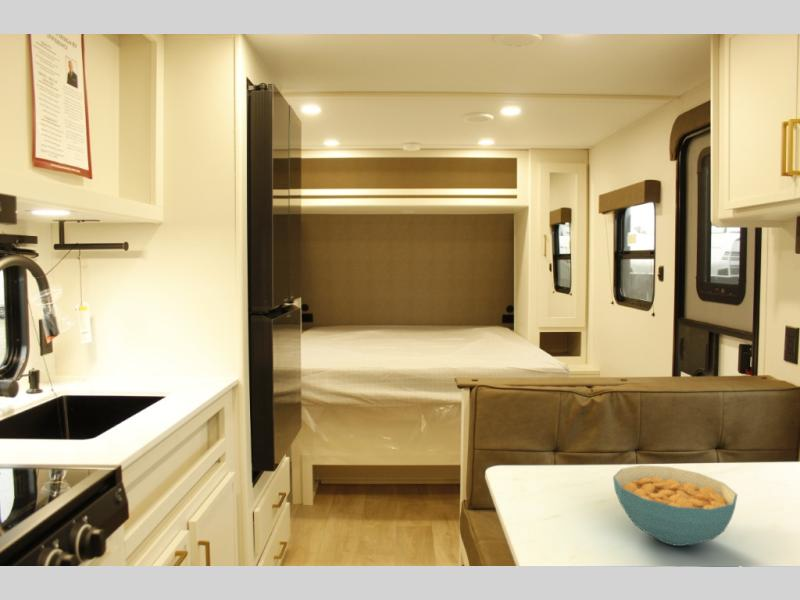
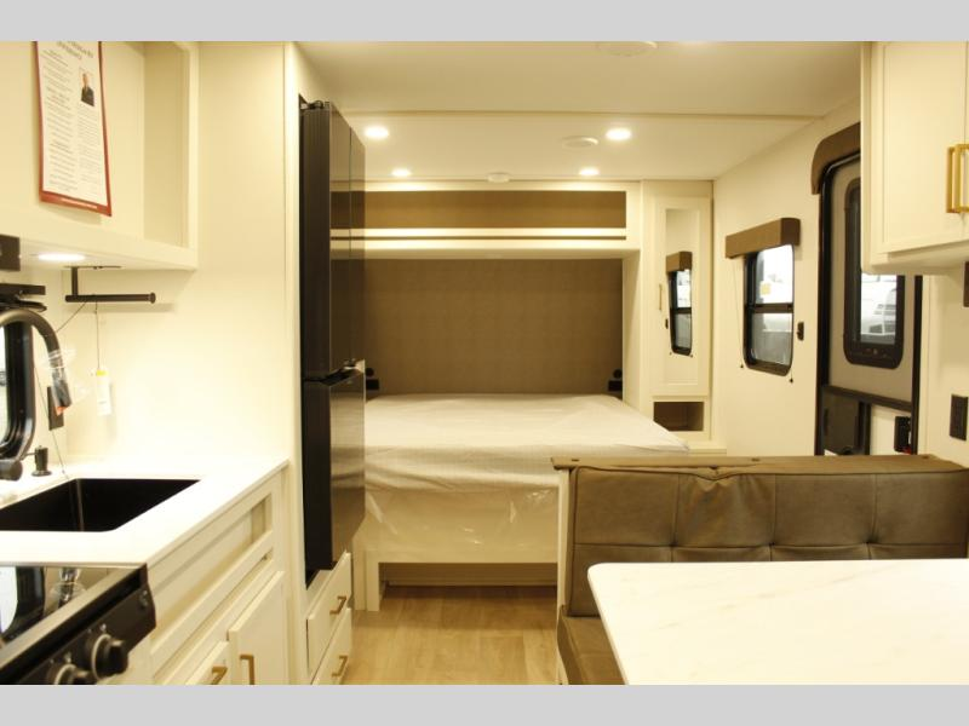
- cereal bowl (672, 511)
